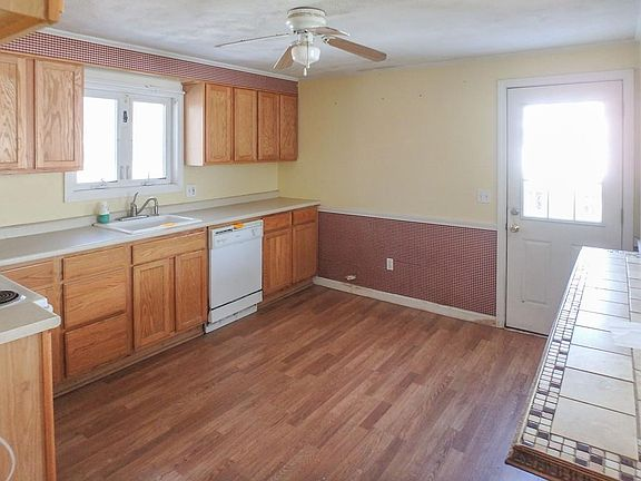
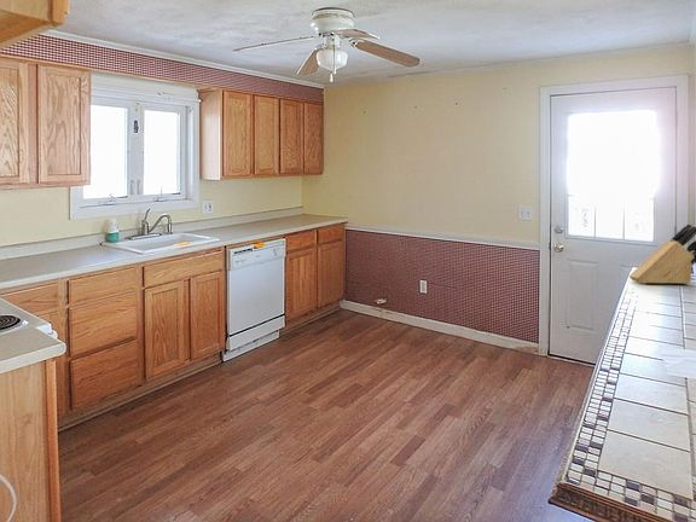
+ knife block (669, 253)
